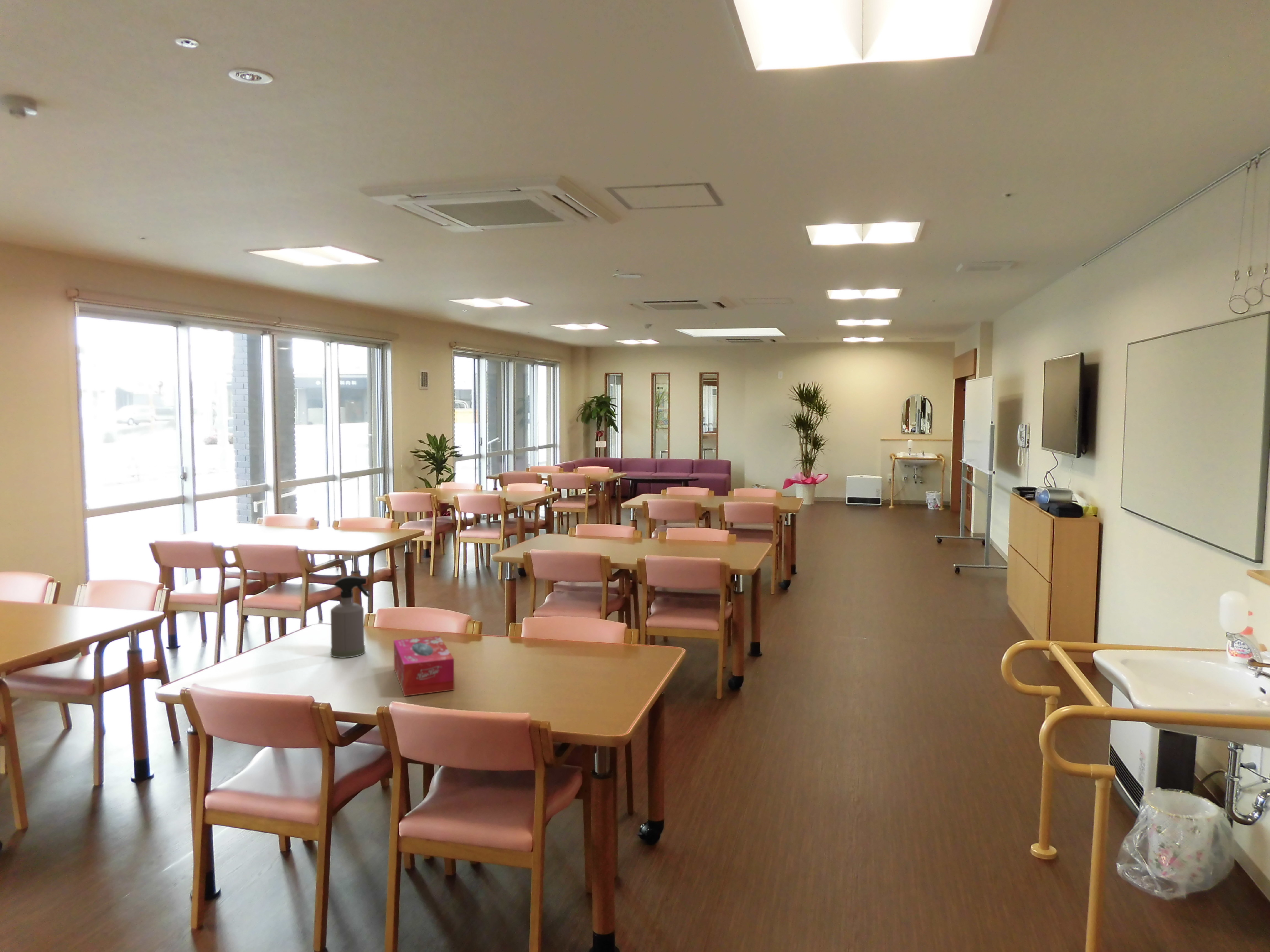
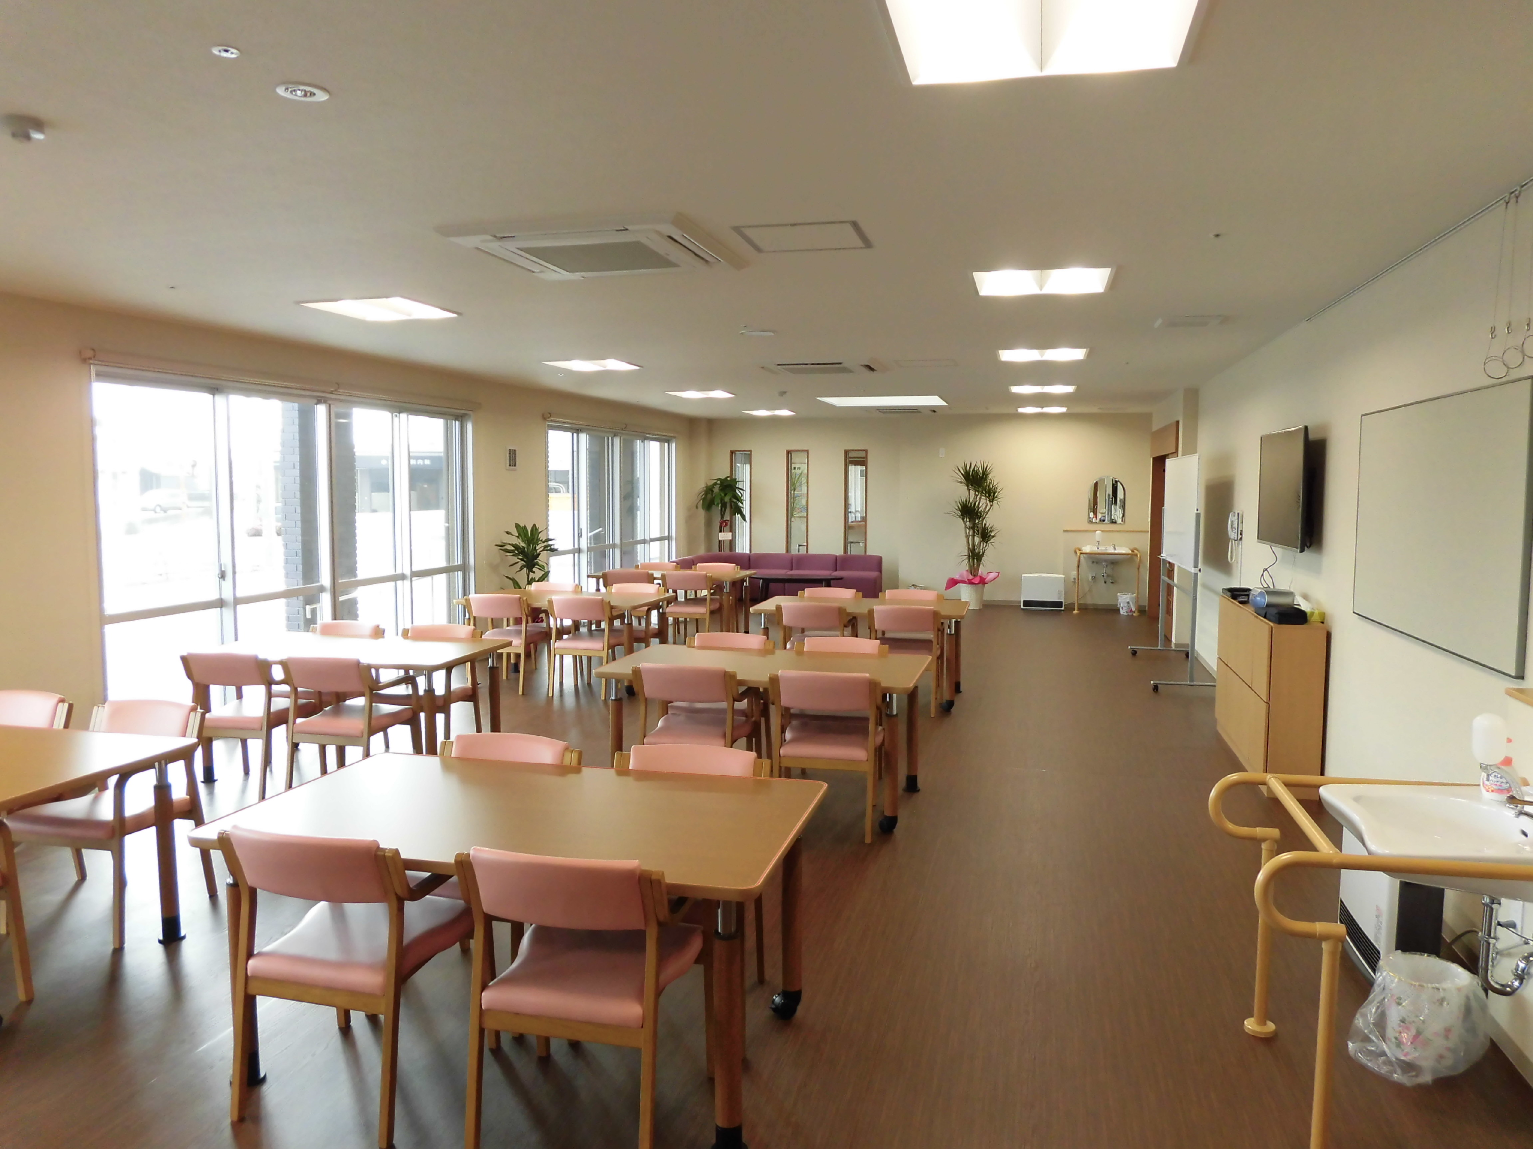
- tissue box (423, 664)
- spray bottle (350, 615)
